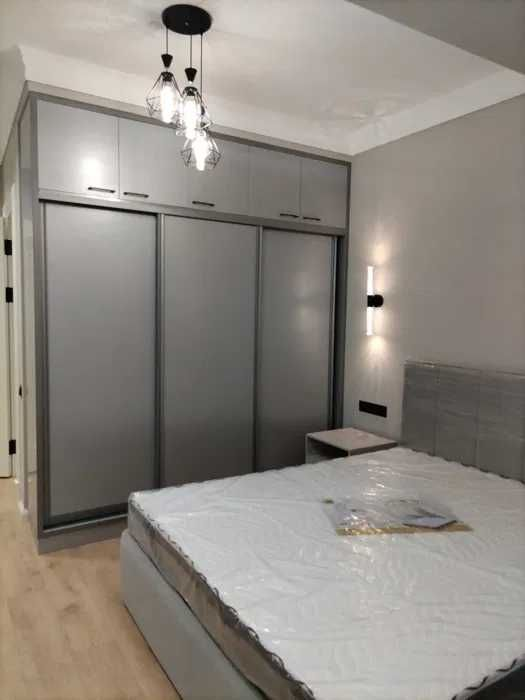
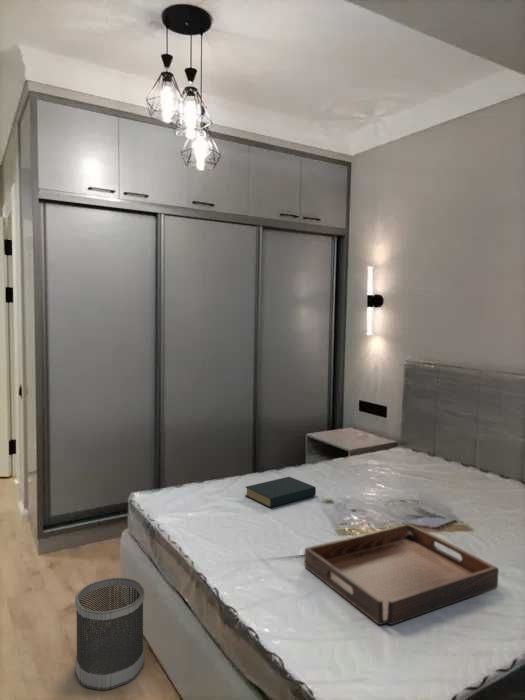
+ wastebasket (110, 630)
+ serving tray (397, 566)
+ hardback book (280, 491)
